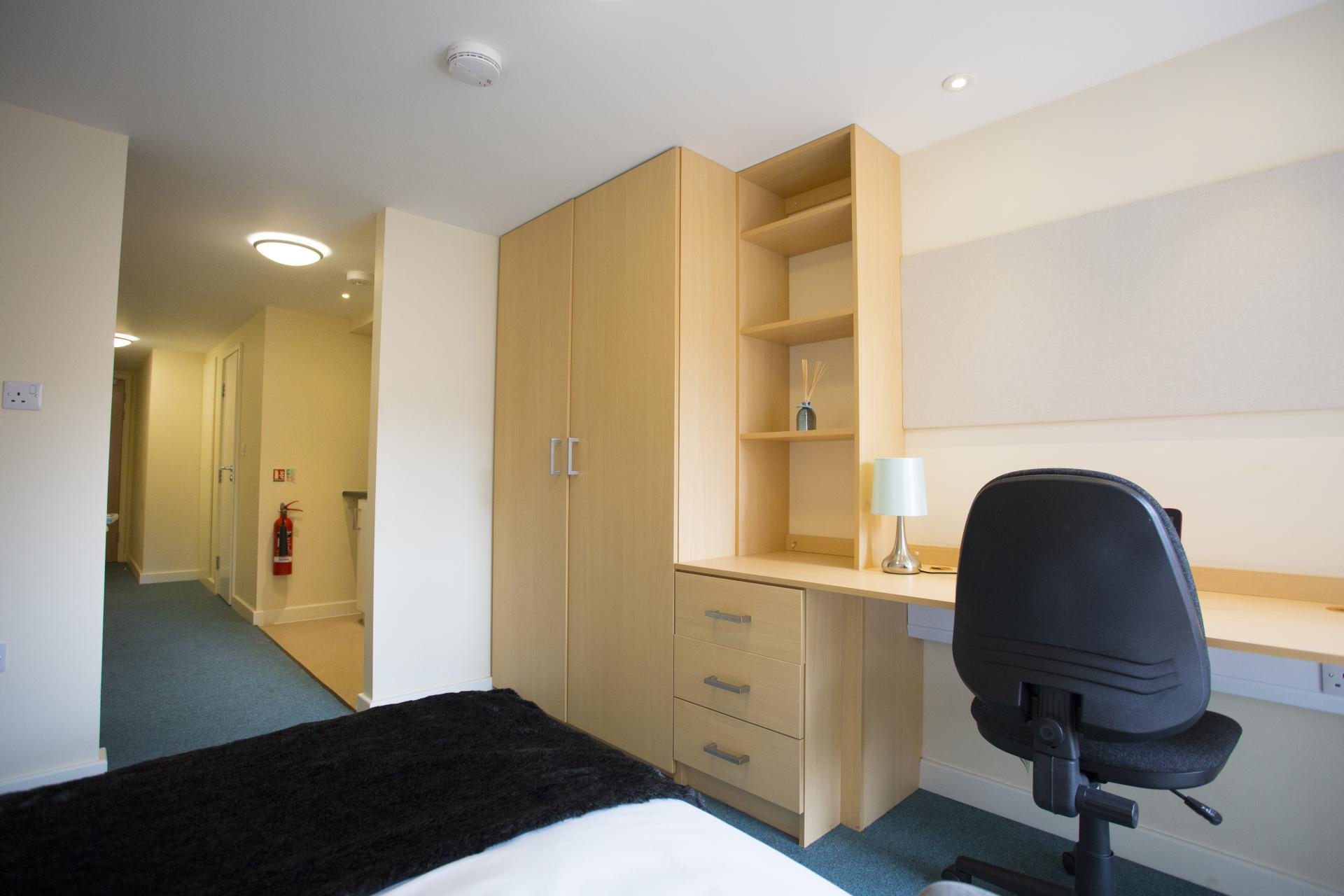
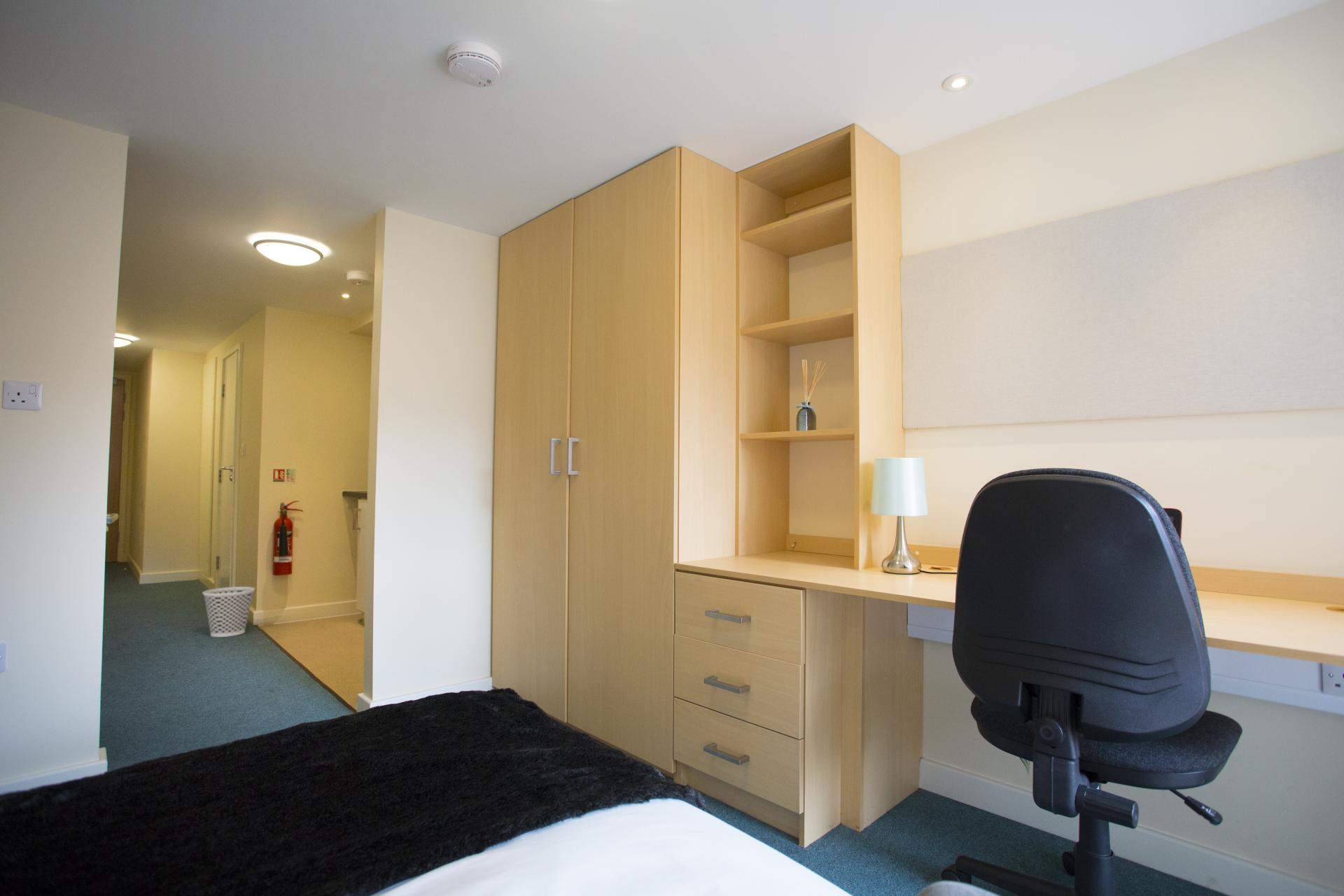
+ wastebasket (228, 612)
